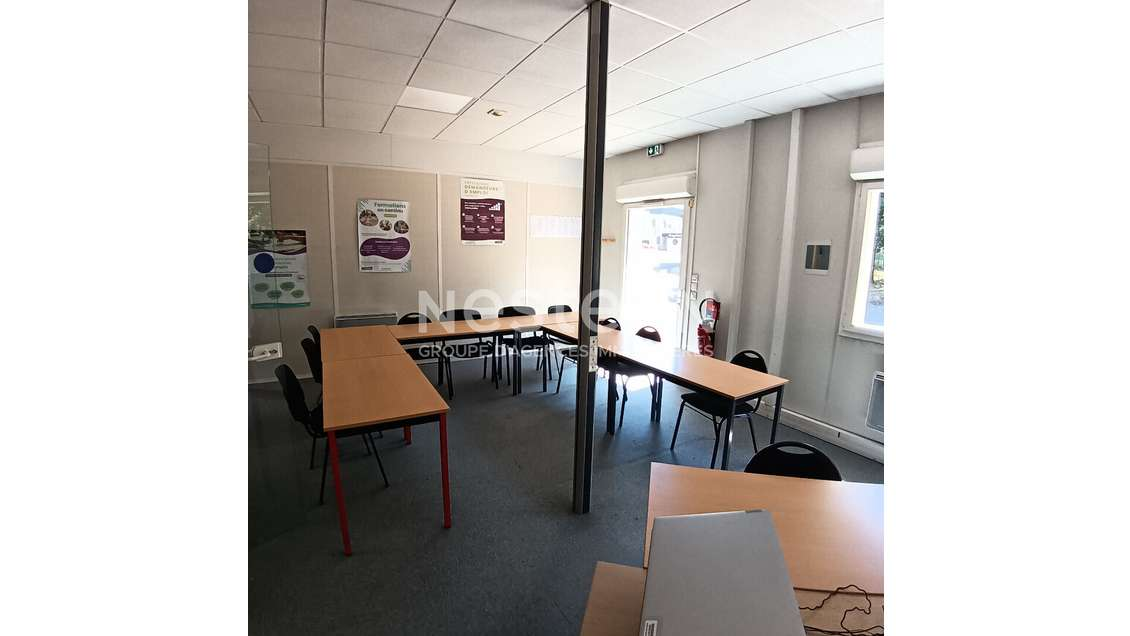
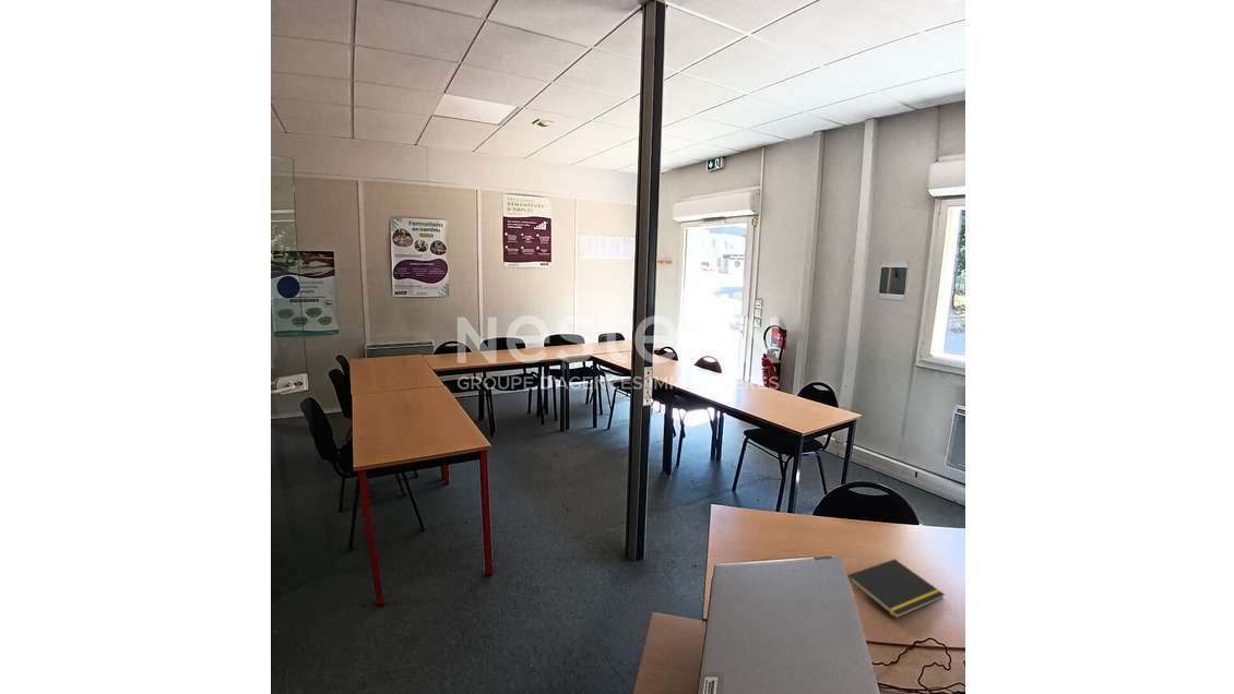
+ notepad (895, 586)
